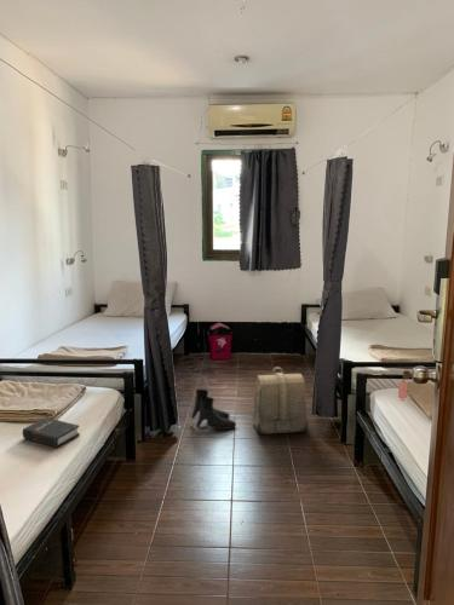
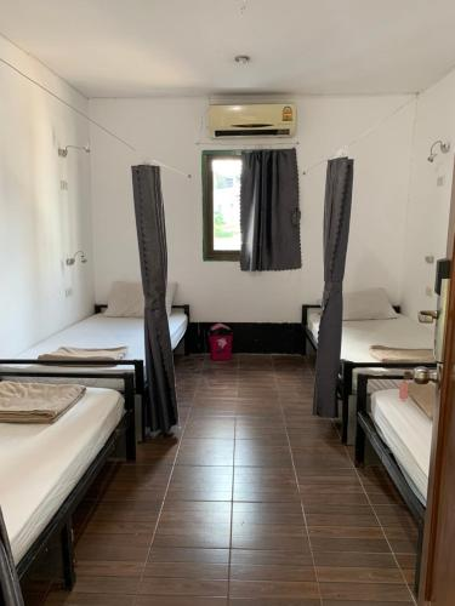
- hardback book (51, 432)
- boots (213, 408)
- backpack (280, 401)
